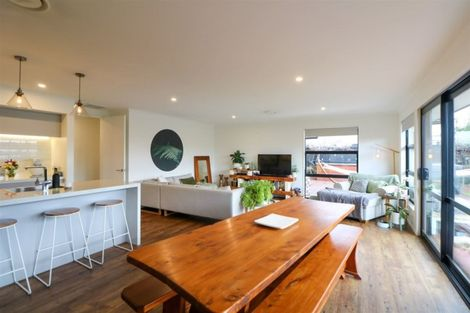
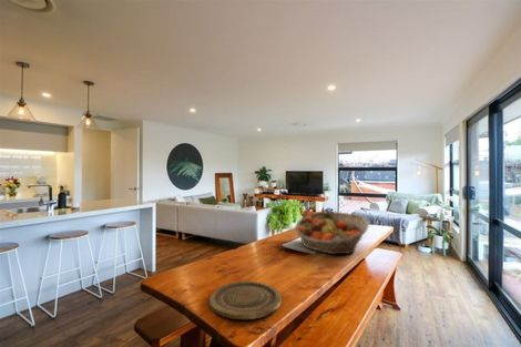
+ plate (245, 297)
+ fruit basket (329, 231)
